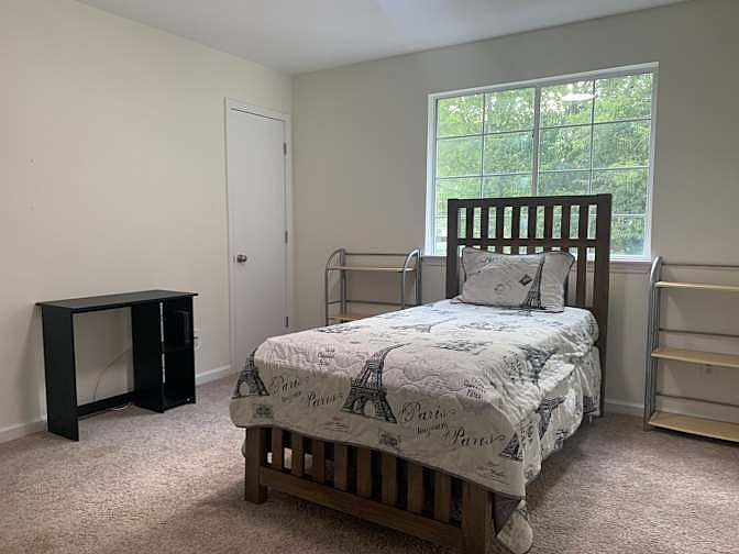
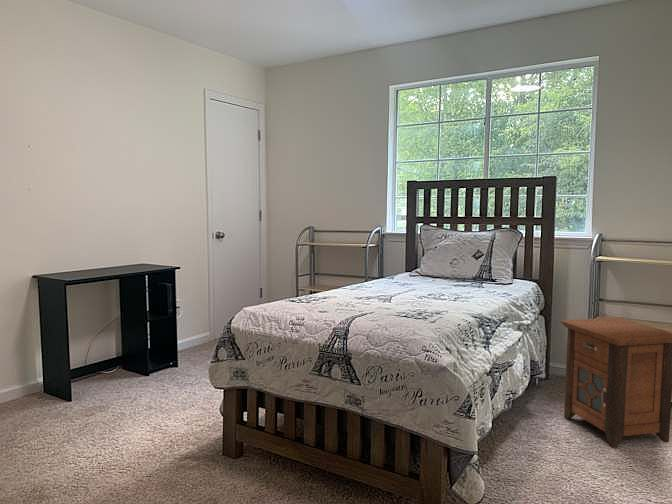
+ nightstand (616, 378)
